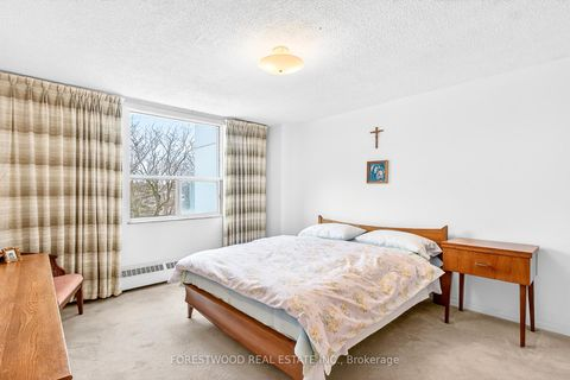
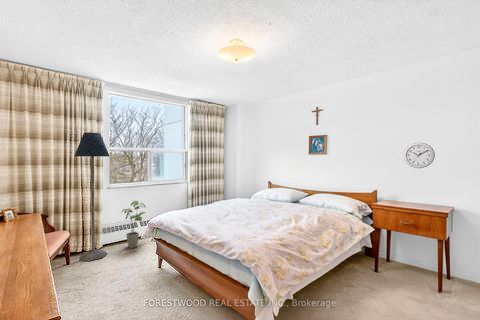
+ house plant (135, 223)
+ wall clock (418, 155)
+ floor lamp (92, 194)
